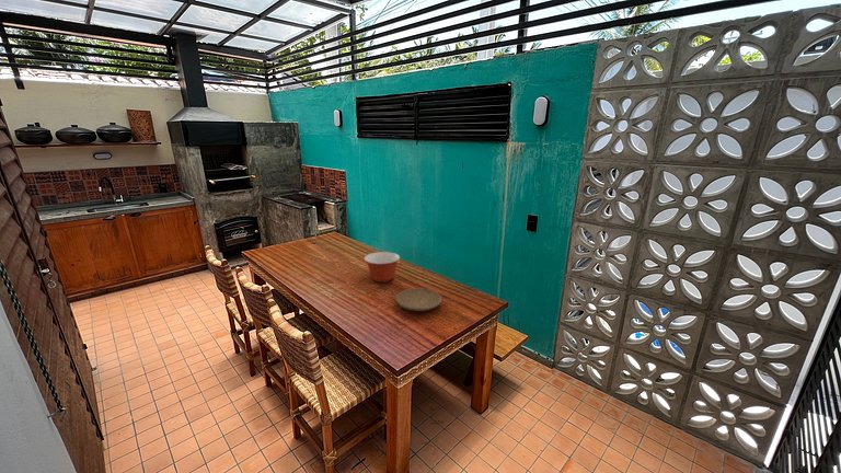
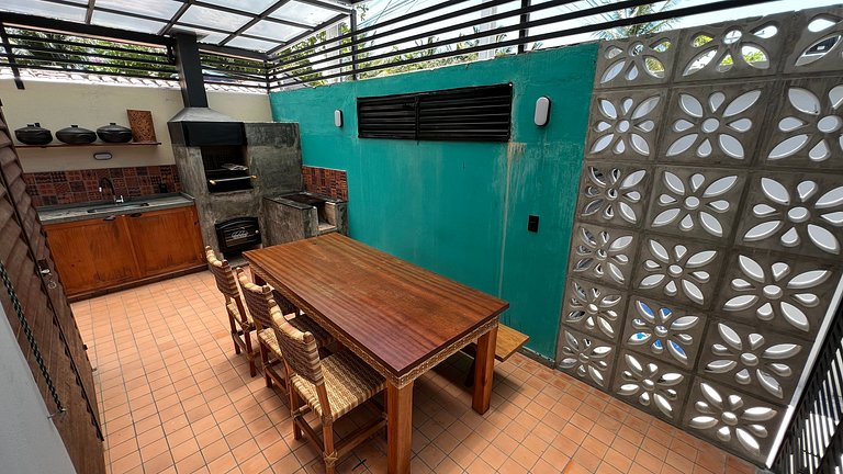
- plate (418, 300)
- mixing bowl (382, 267)
